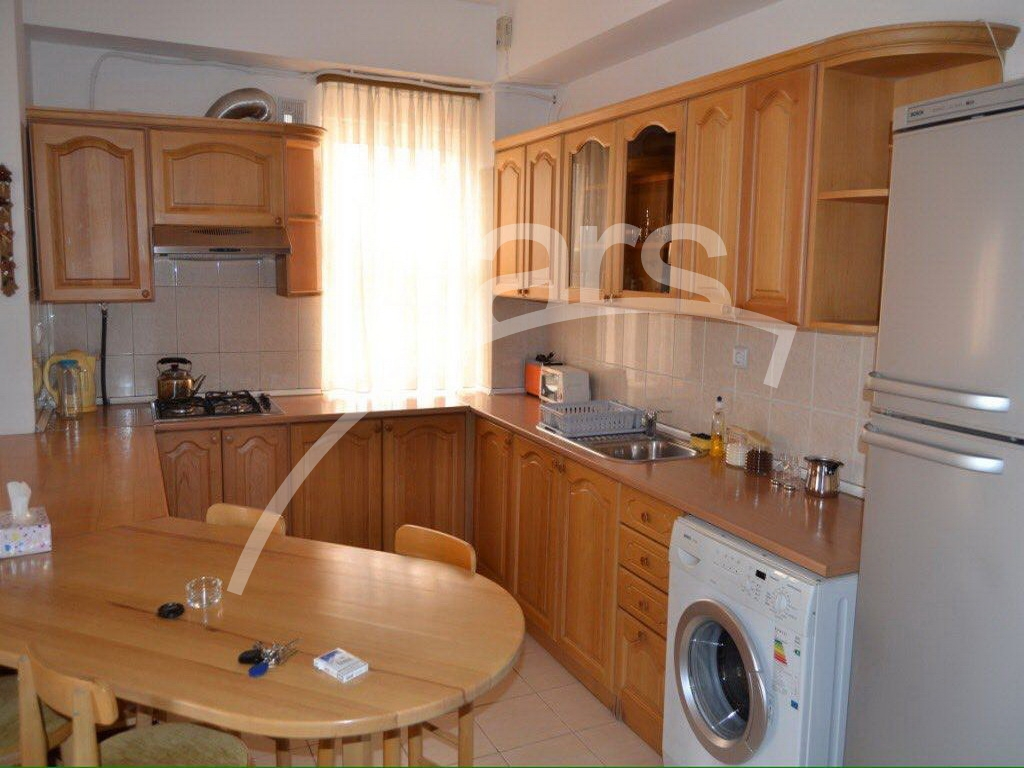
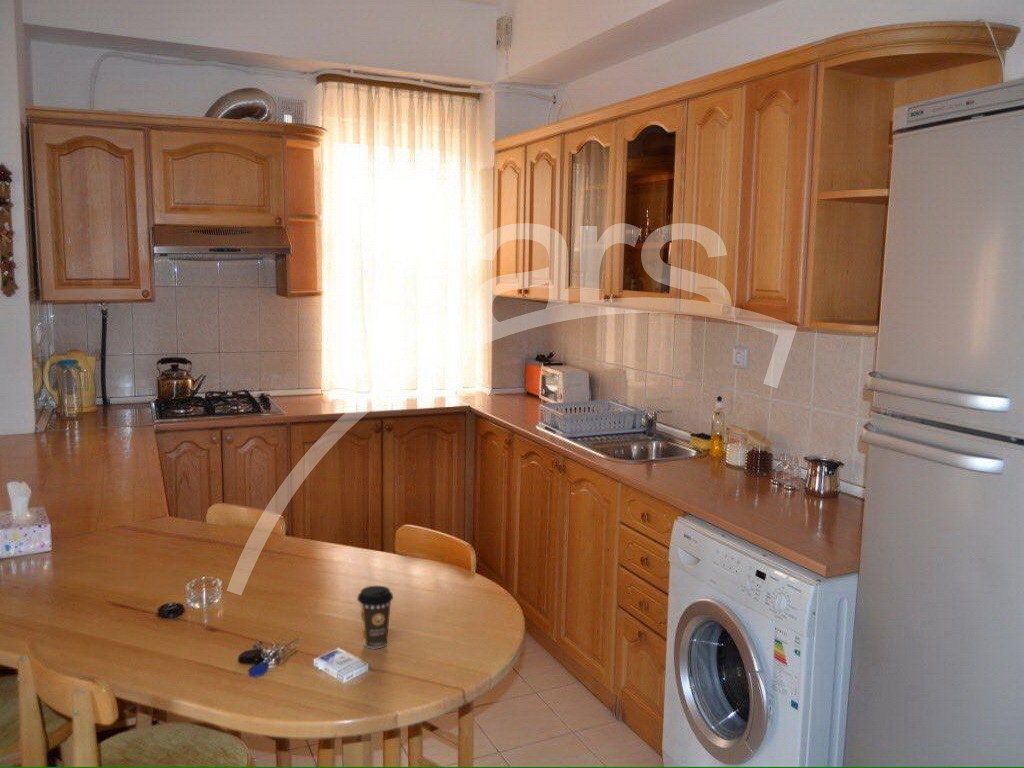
+ coffee cup (375, 617)
